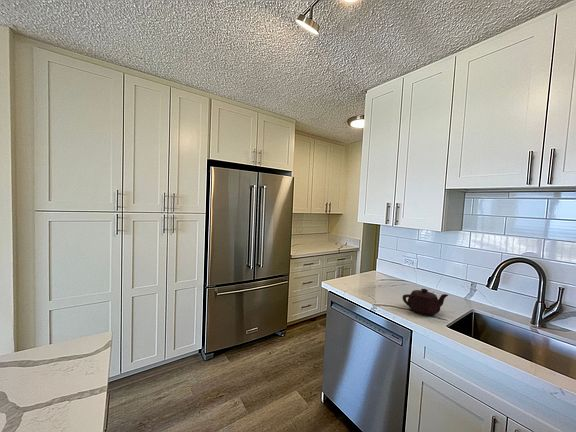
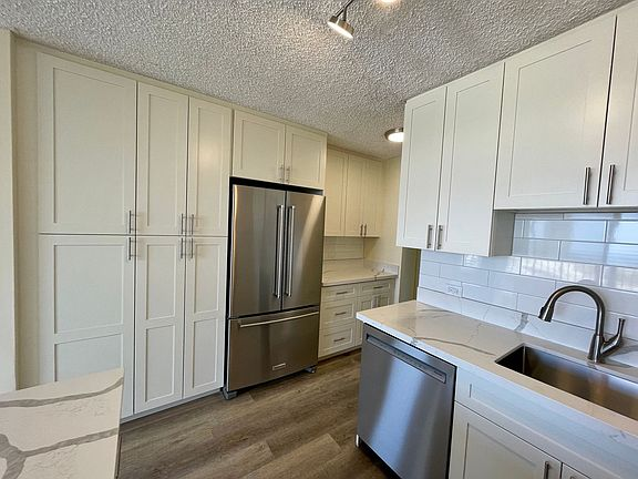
- teapot (425, 300)
